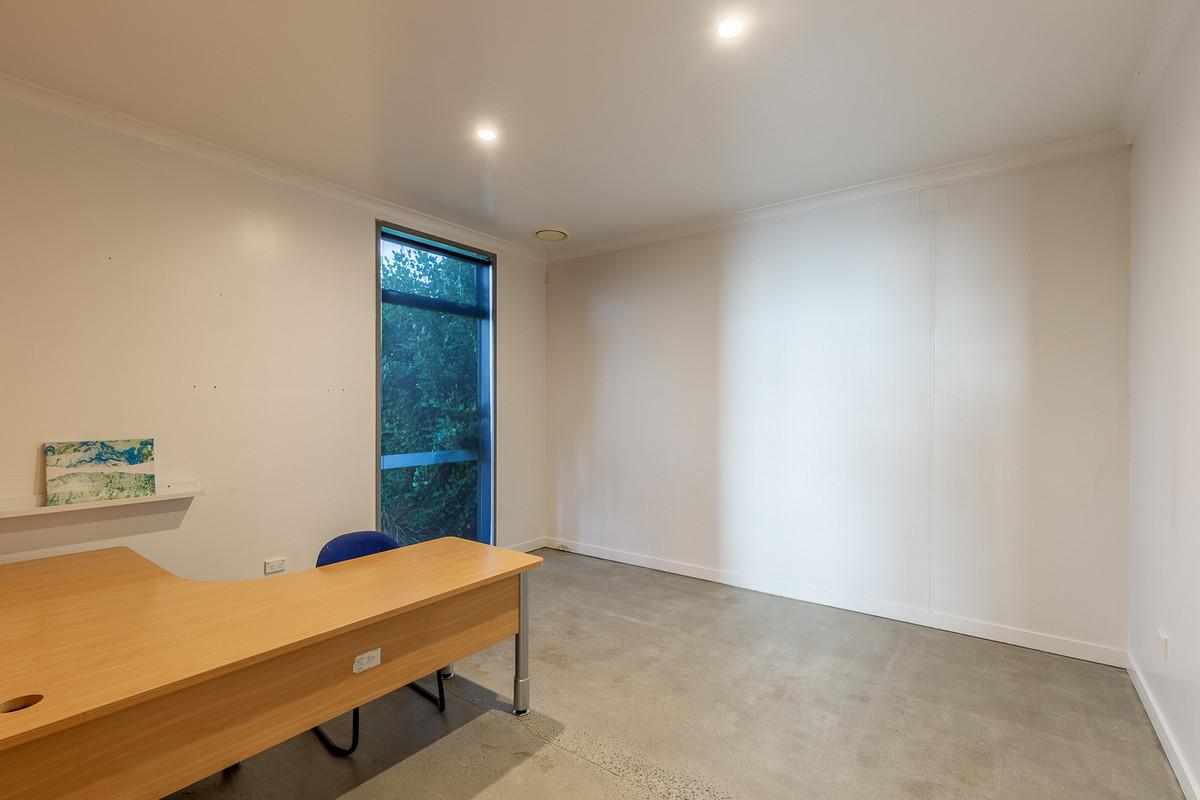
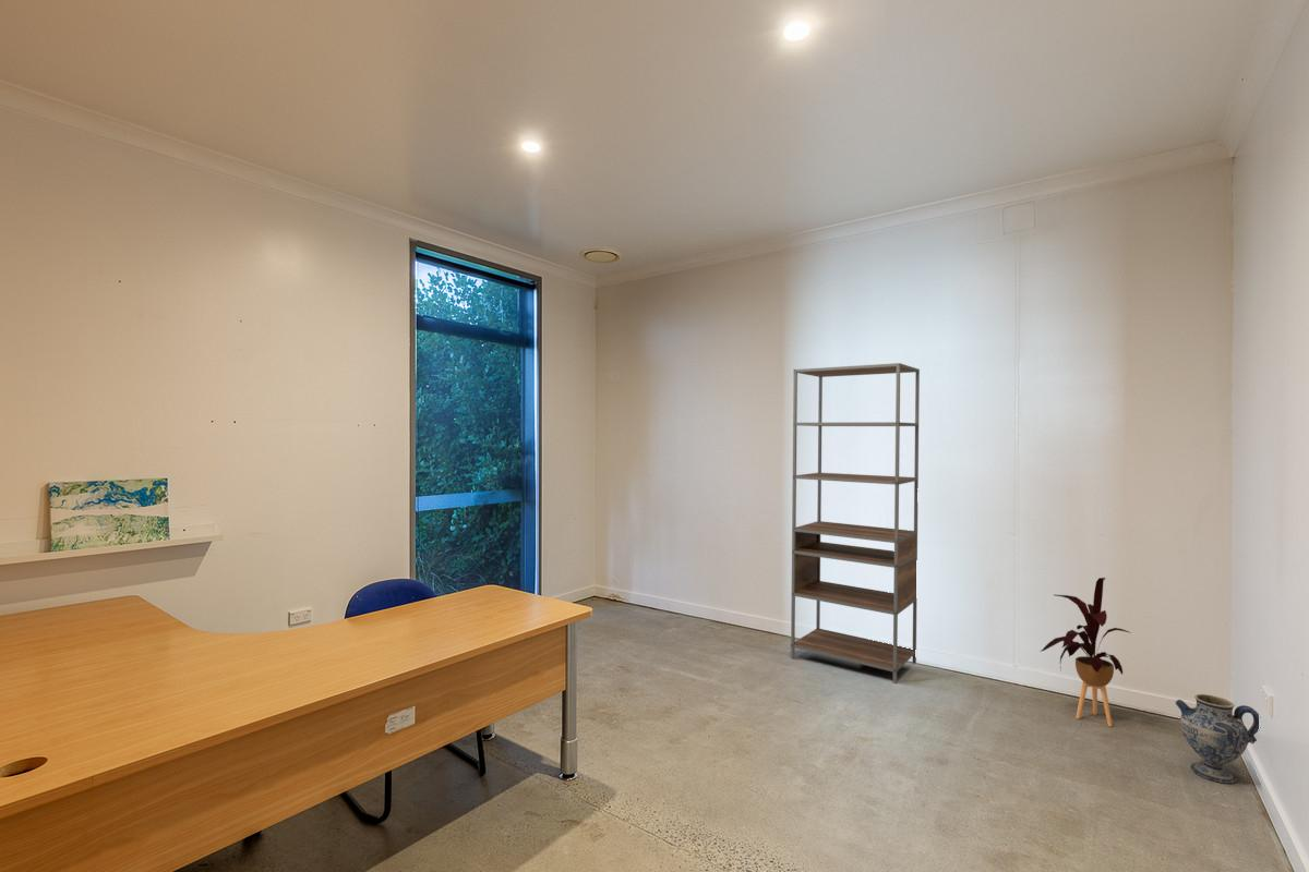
+ house plant (1084, 645)
+ shelving unit (854, 524)
+ ceramic jug (1216, 737)
